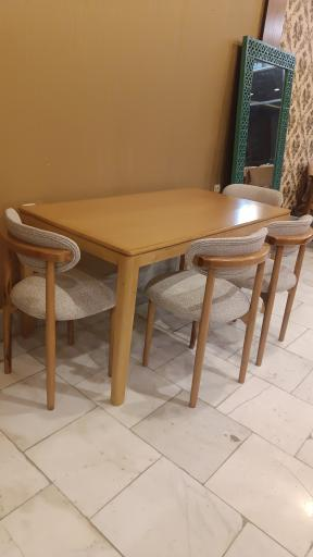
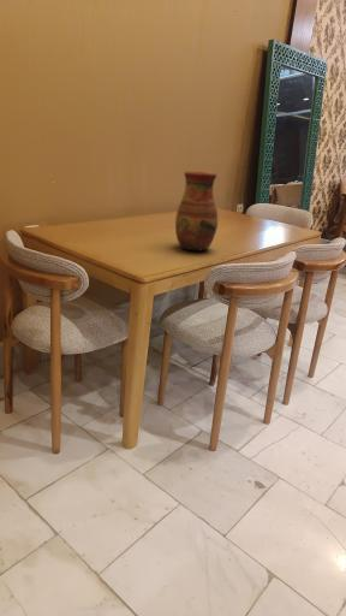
+ vase (197, 212)
